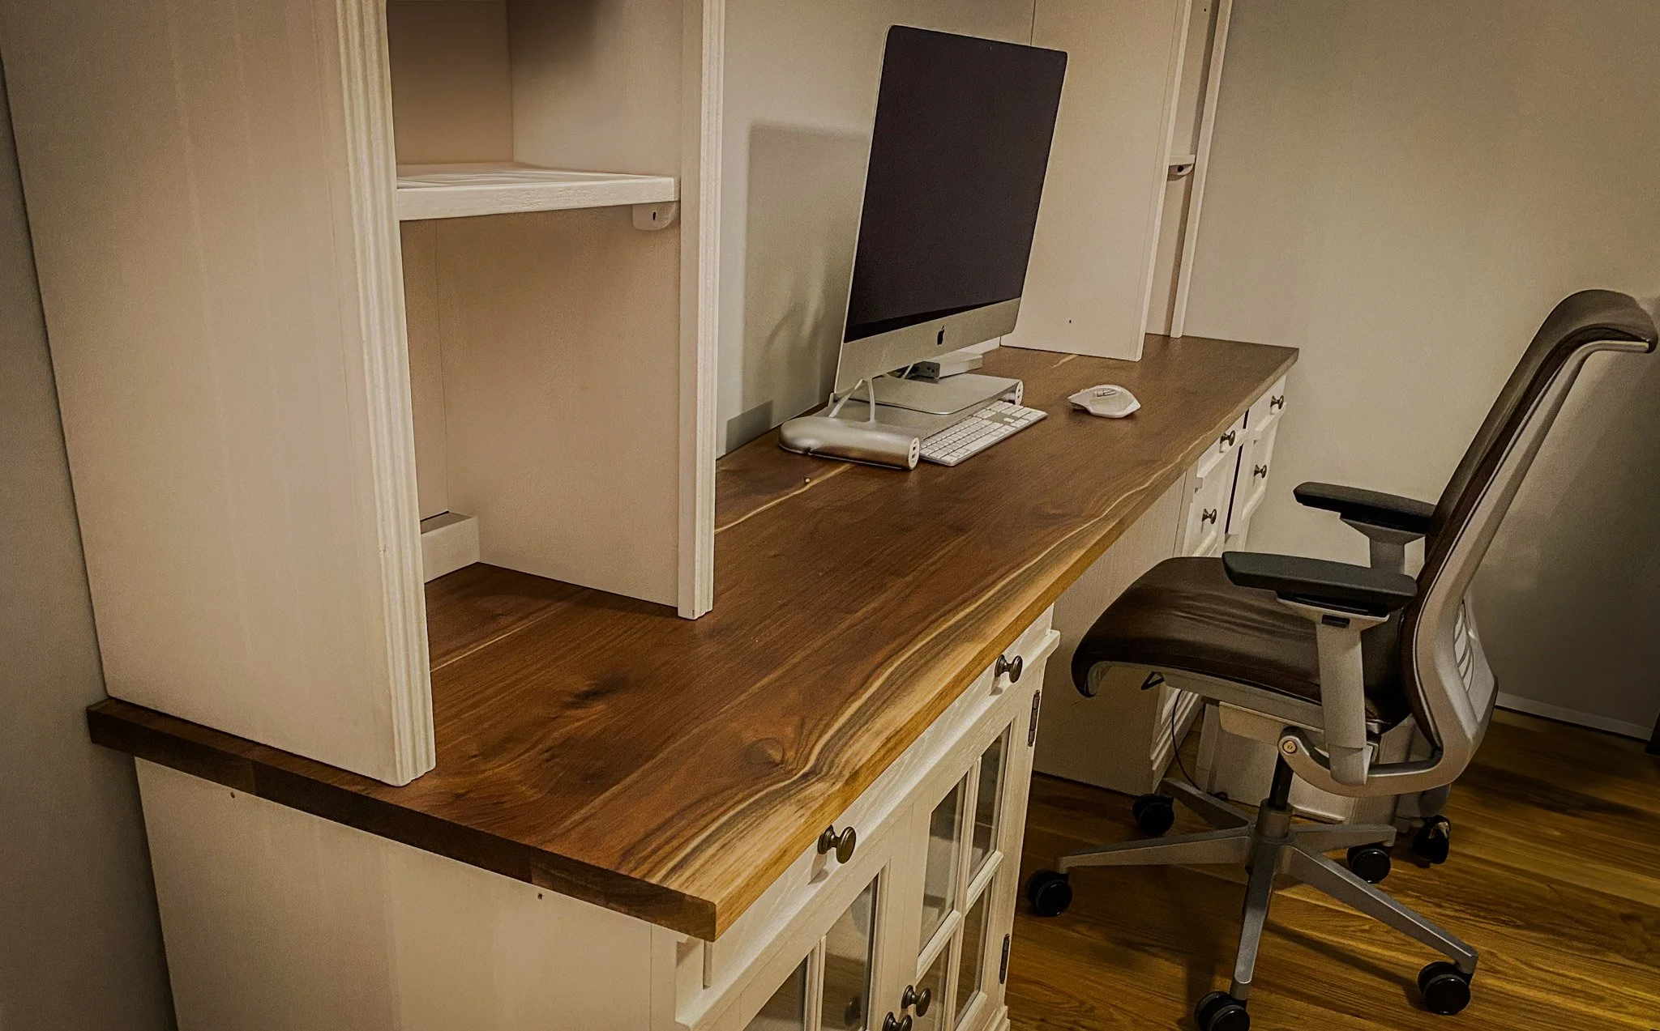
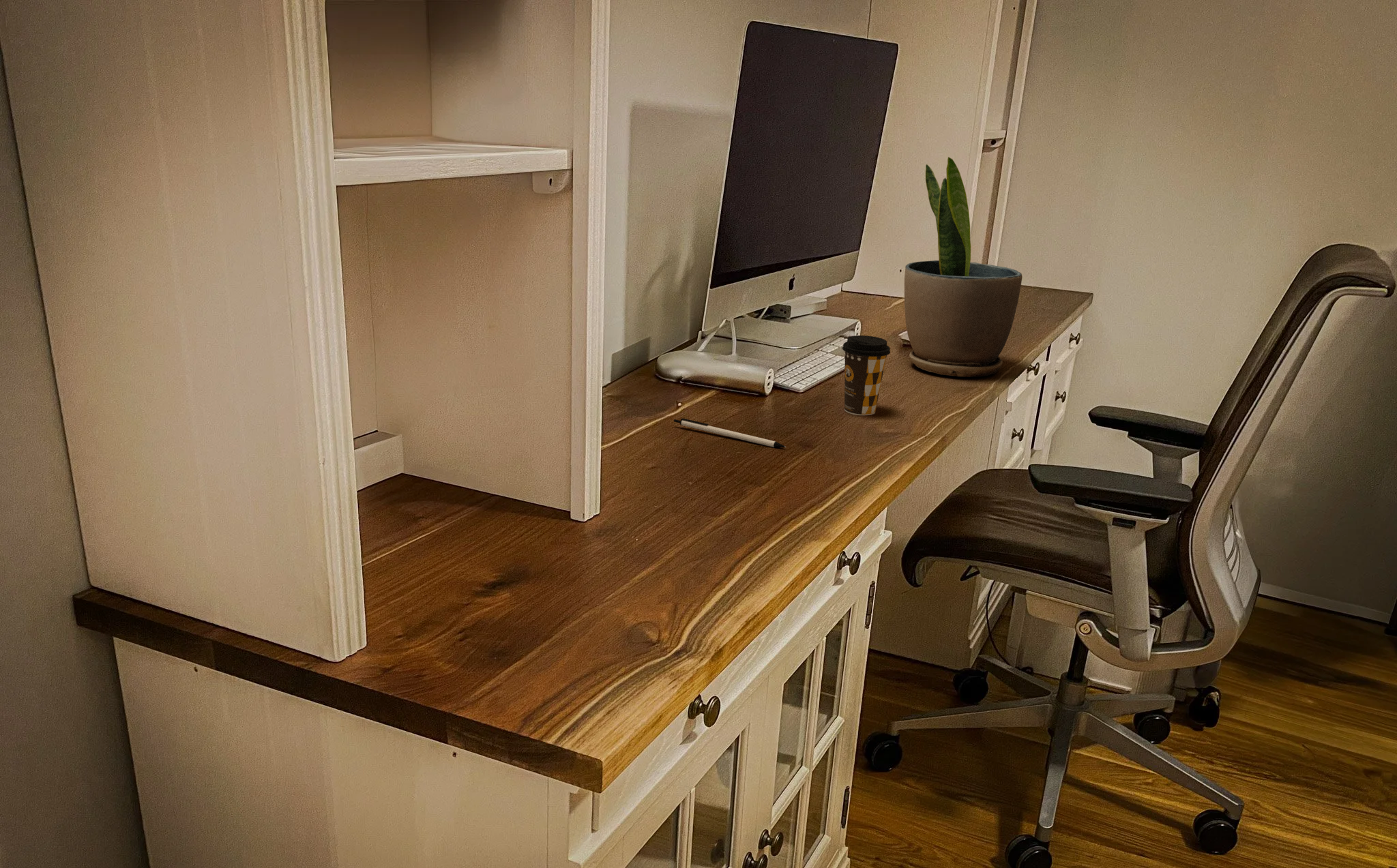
+ potted plant (964, 265)
+ coffee cup (863, 376)
+ pen (729, 432)
